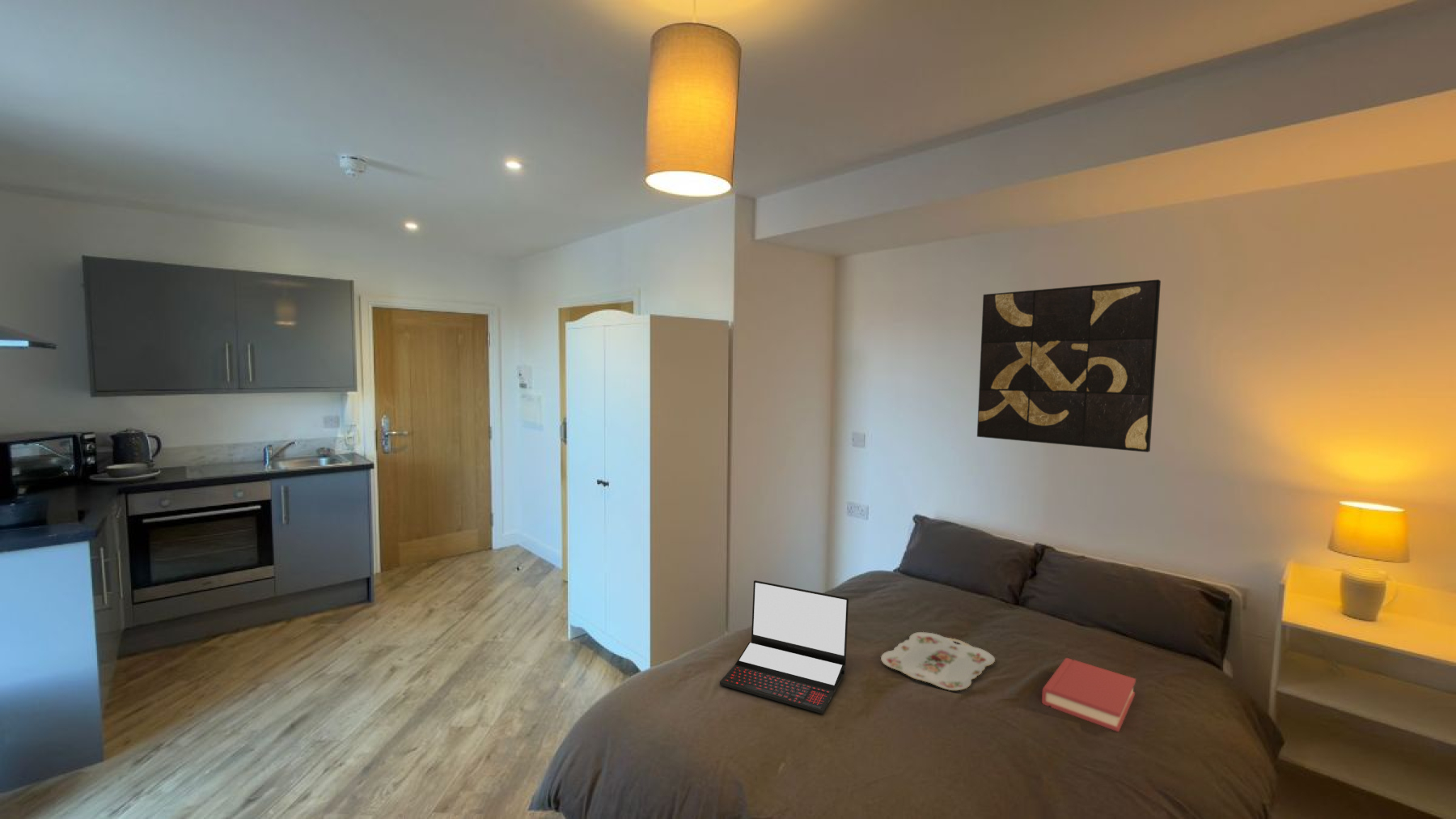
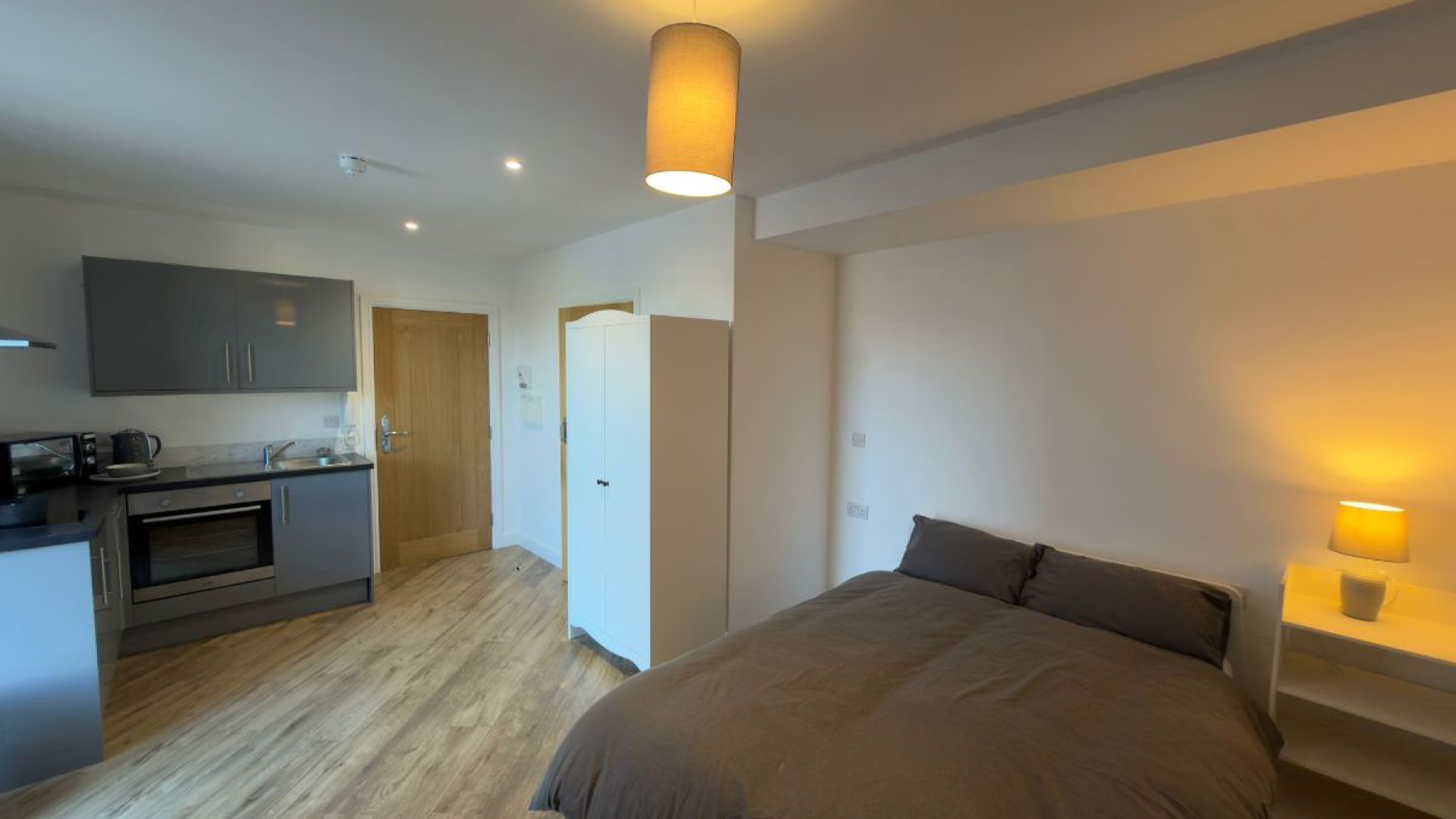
- hardback book (1089, 691)
- wall art (1060, 366)
- laptop (785, 641)
- serving tray (938, 660)
